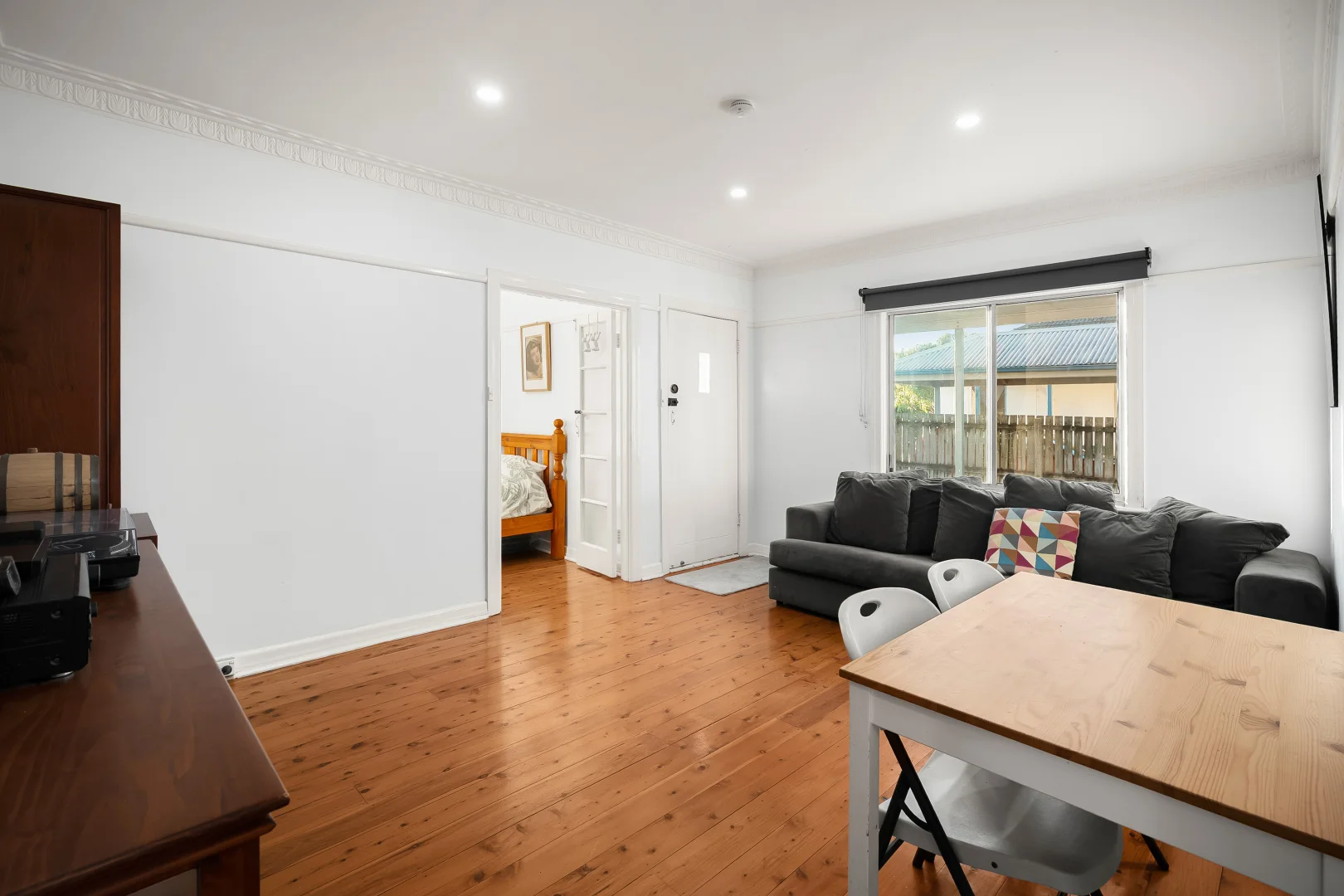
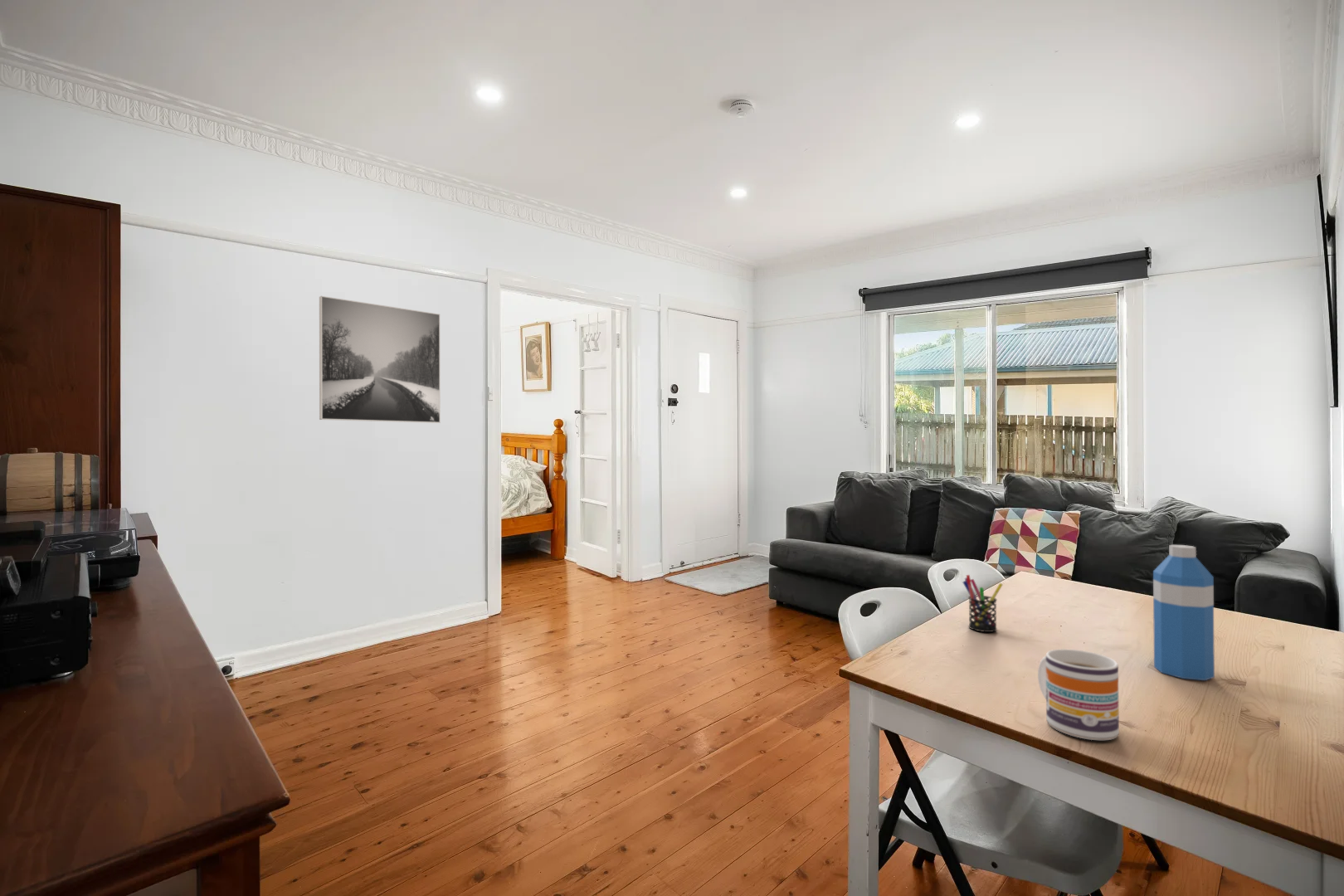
+ water bottle (1182, 609)
+ pen holder (981, 602)
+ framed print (383, 363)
+ mug (1078, 689)
